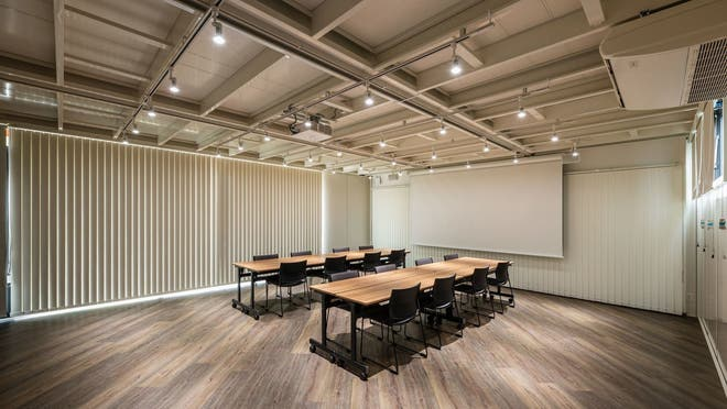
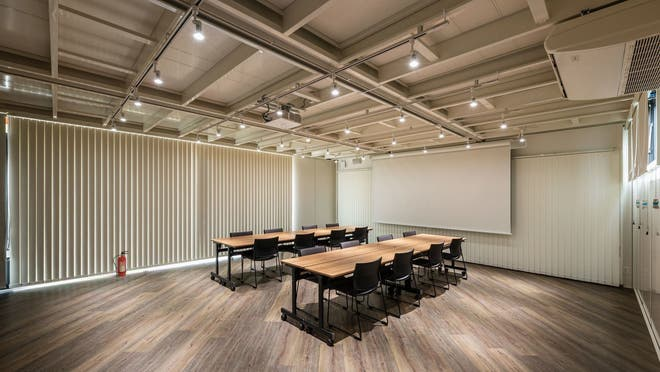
+ fire extinguisher (120, 263)
